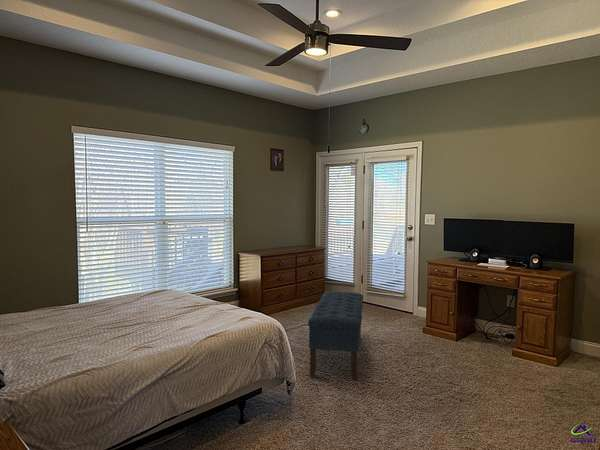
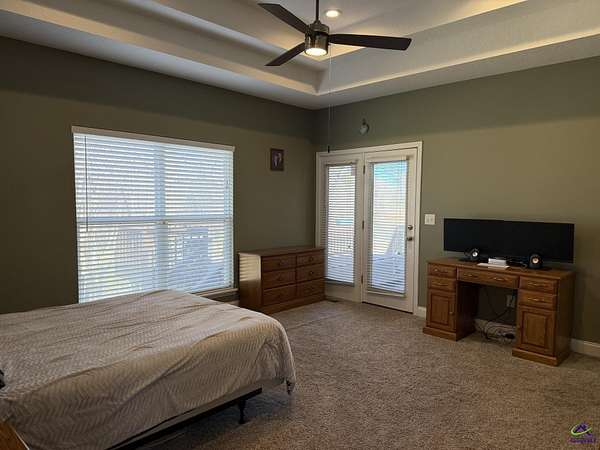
- bench (338, 328)
